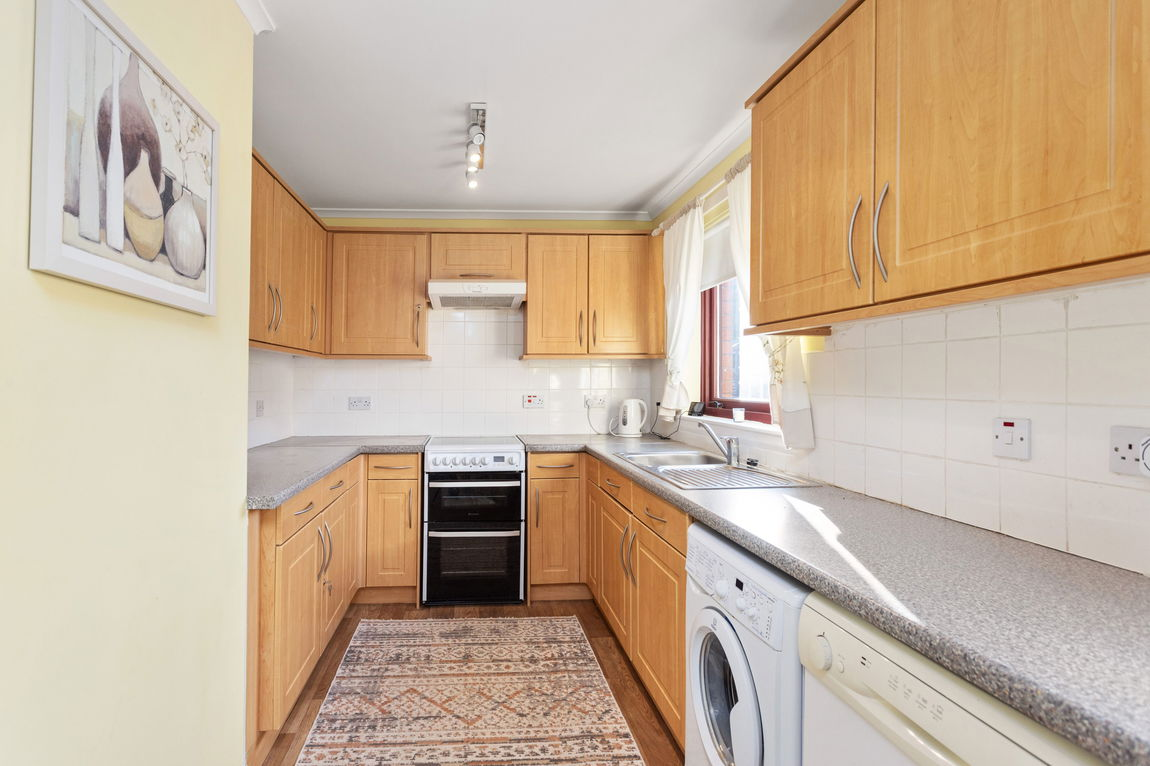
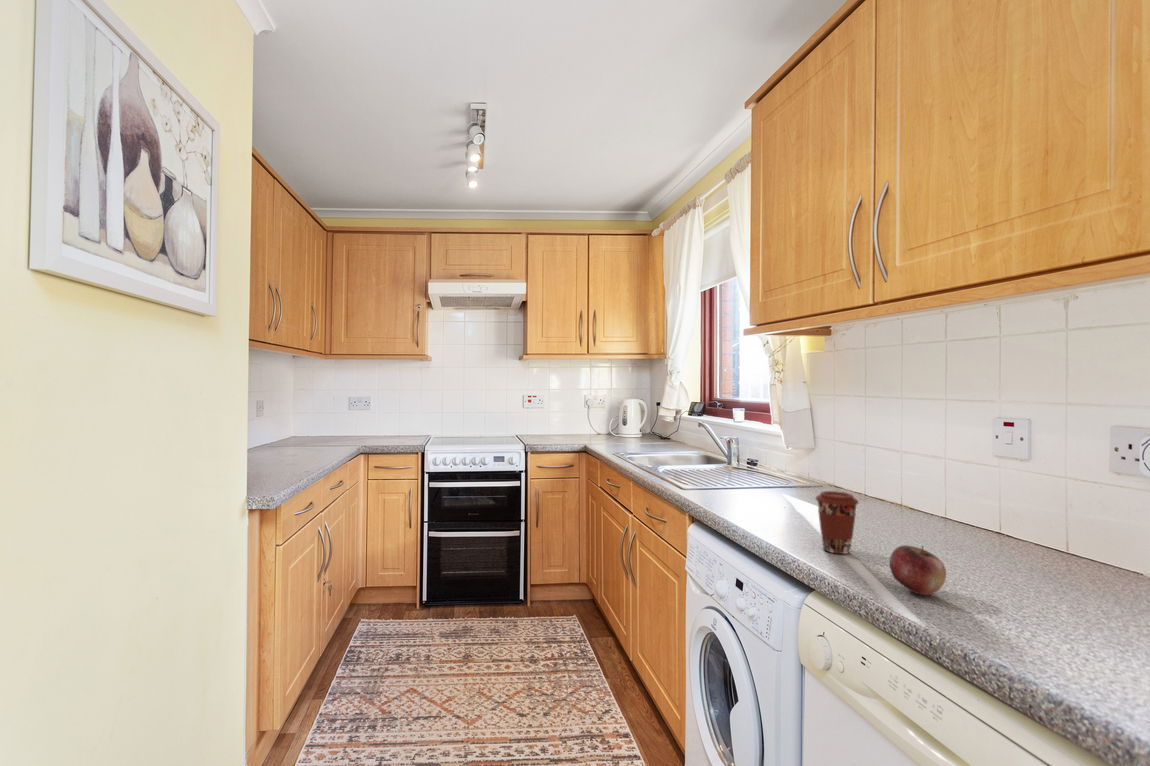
+ apple (917, 567)
+ coffee cup (836, 522)
